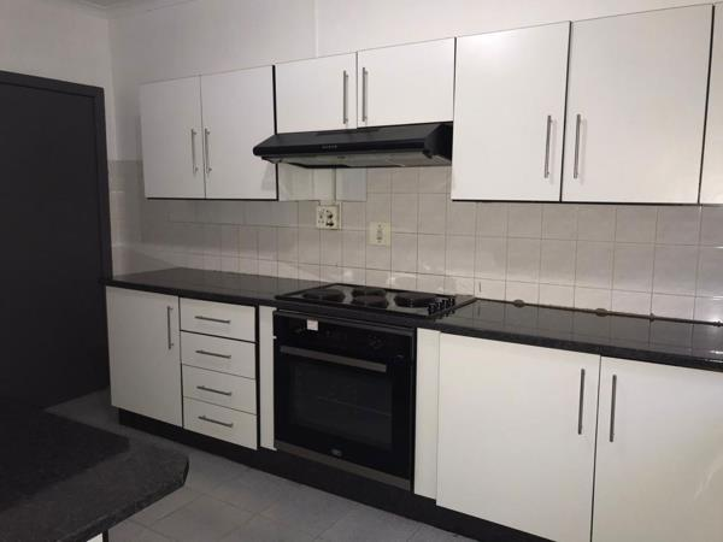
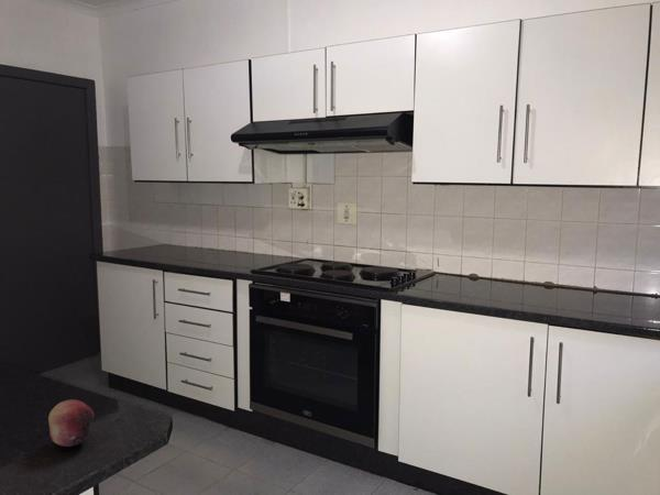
+ fruit (70, 422)
